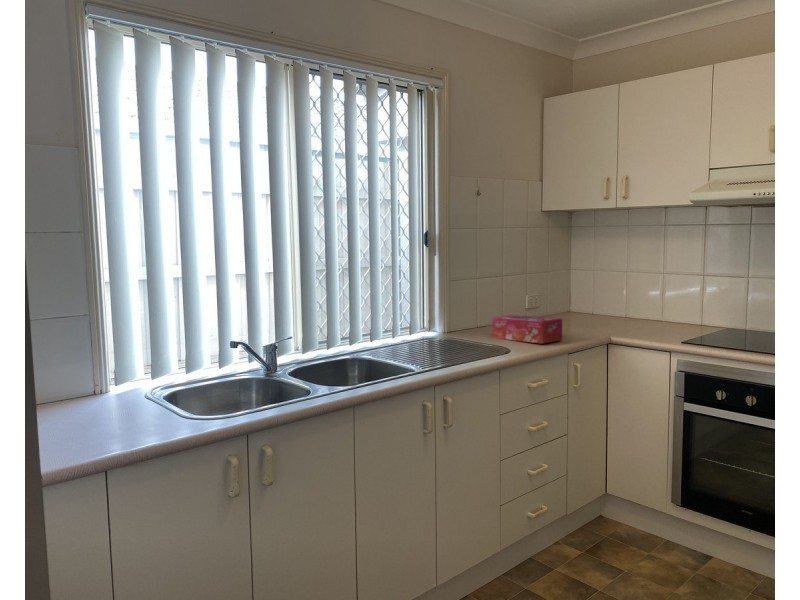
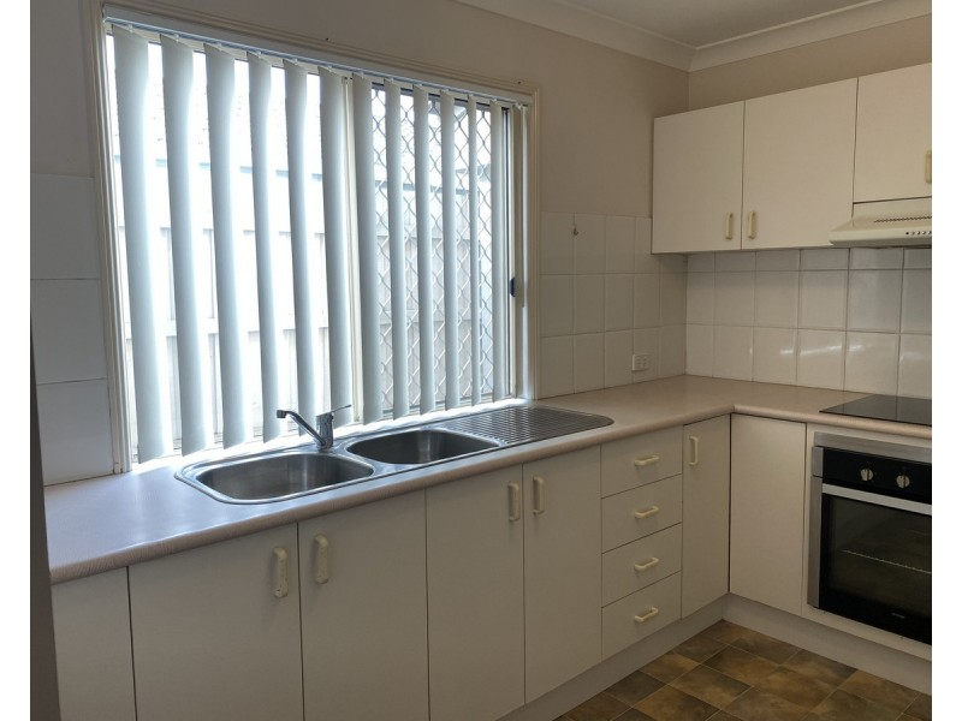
- tissue box (526, 328)
